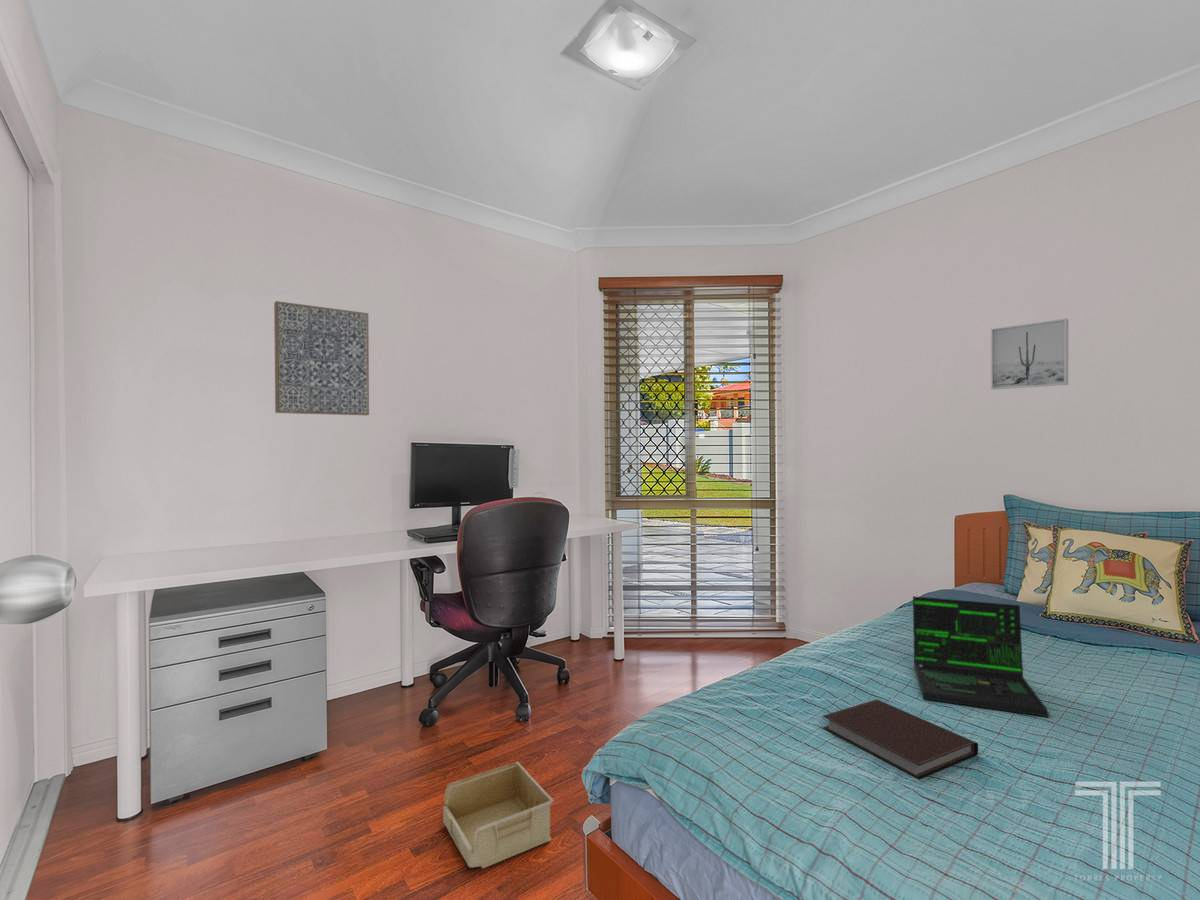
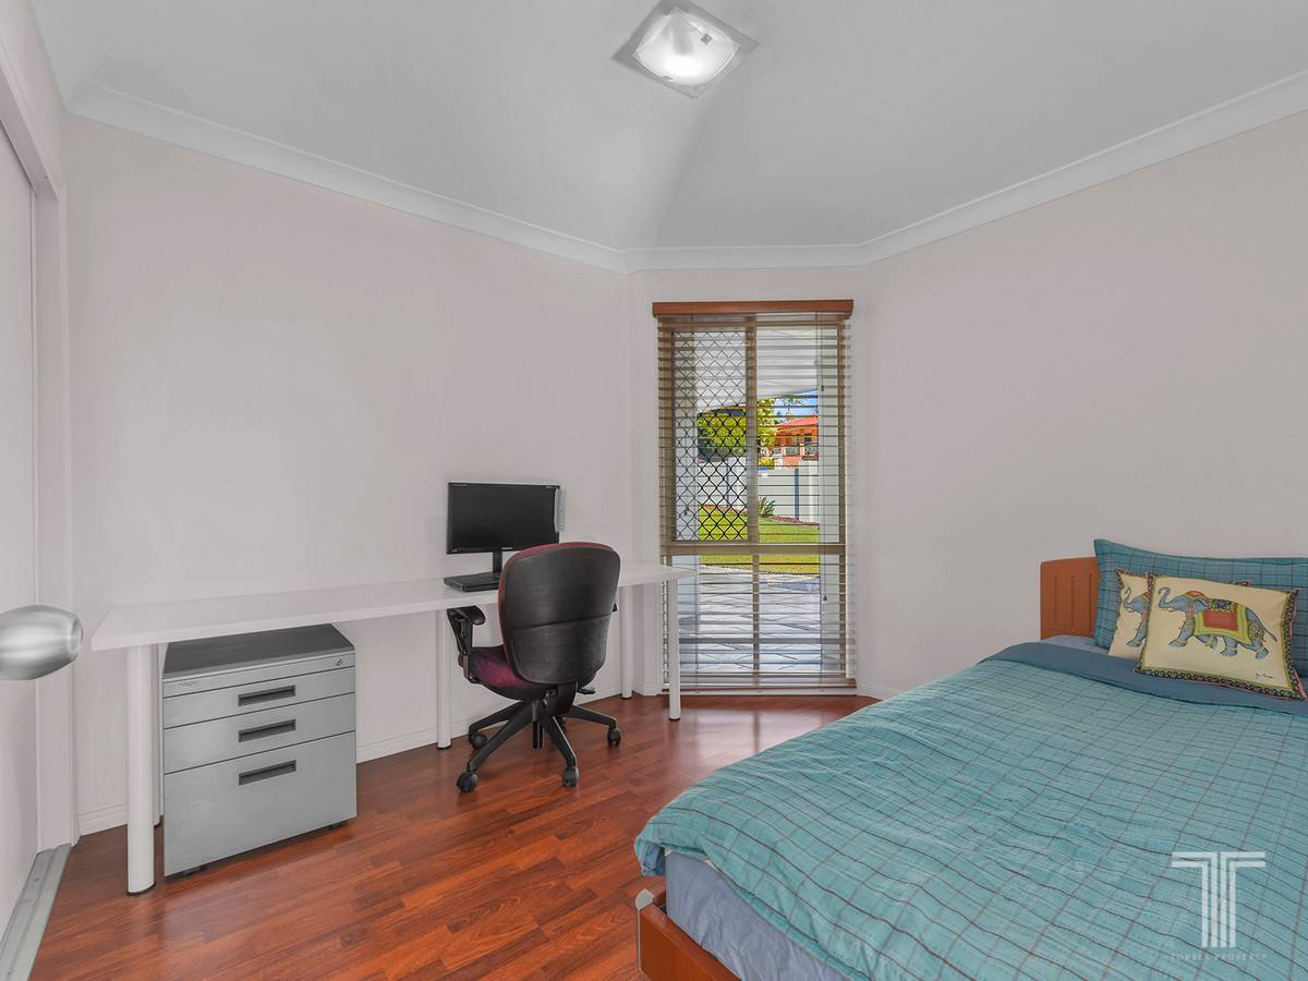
- laptop (988, 651)
- wall art (323, 361)
- notebook (896, 734)
- storage bin (496, 811)
- wall art (1028, 355)
